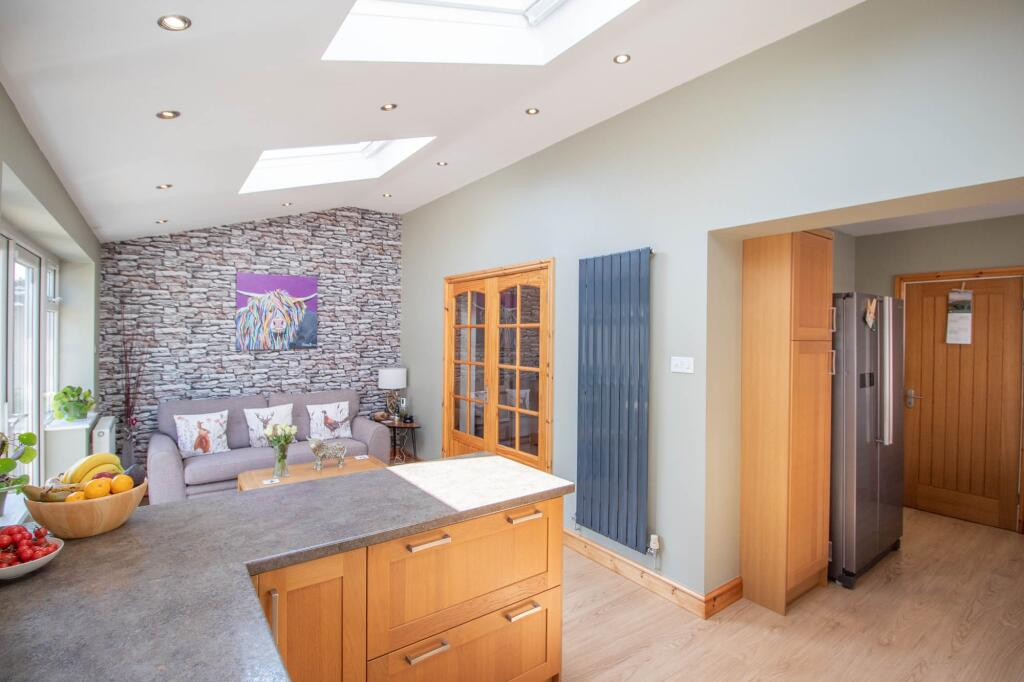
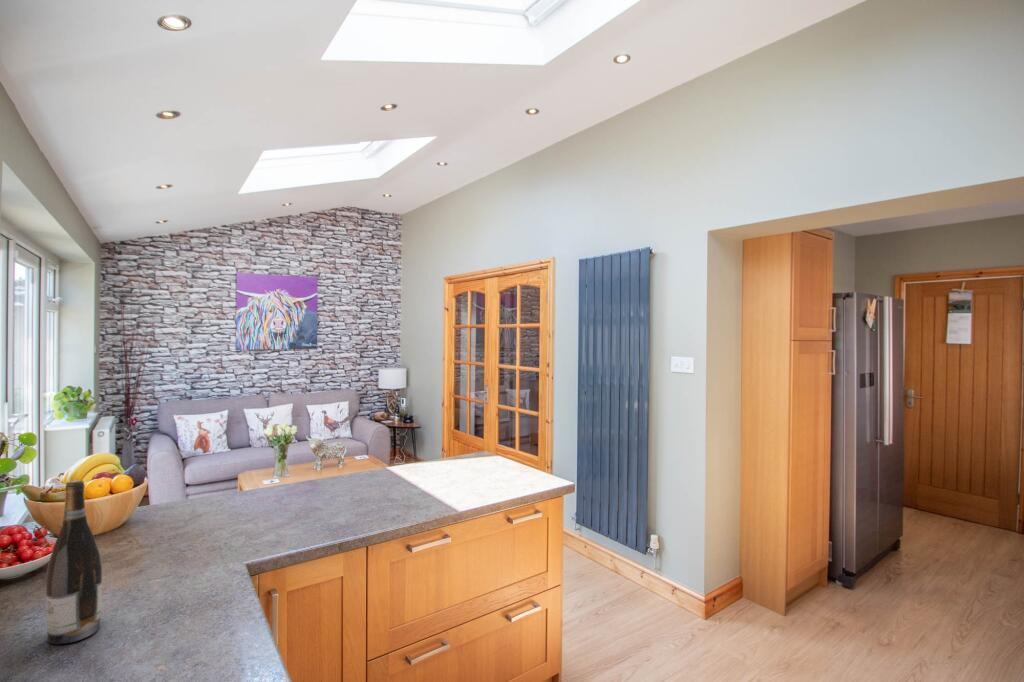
+ wine bottle (74, 557)
